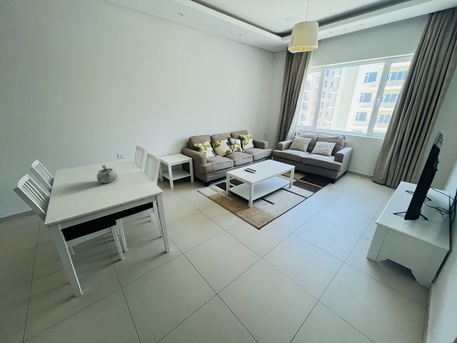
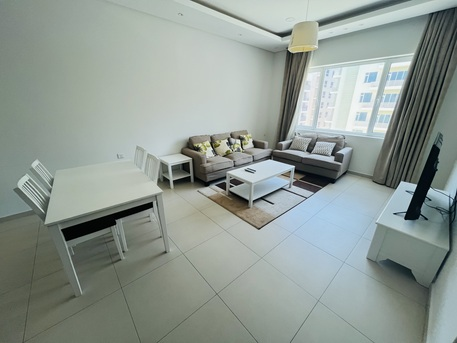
- decorative bowl (106, 174)
